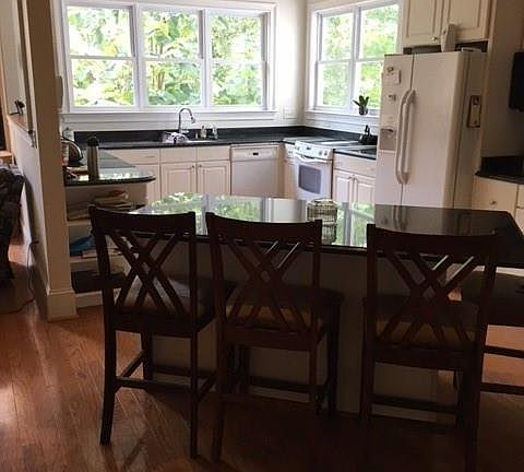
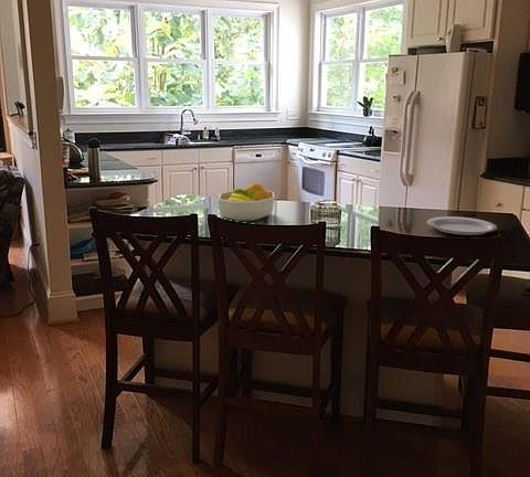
+ fruit bowl (246, 200)
+ plate (460, 226)
